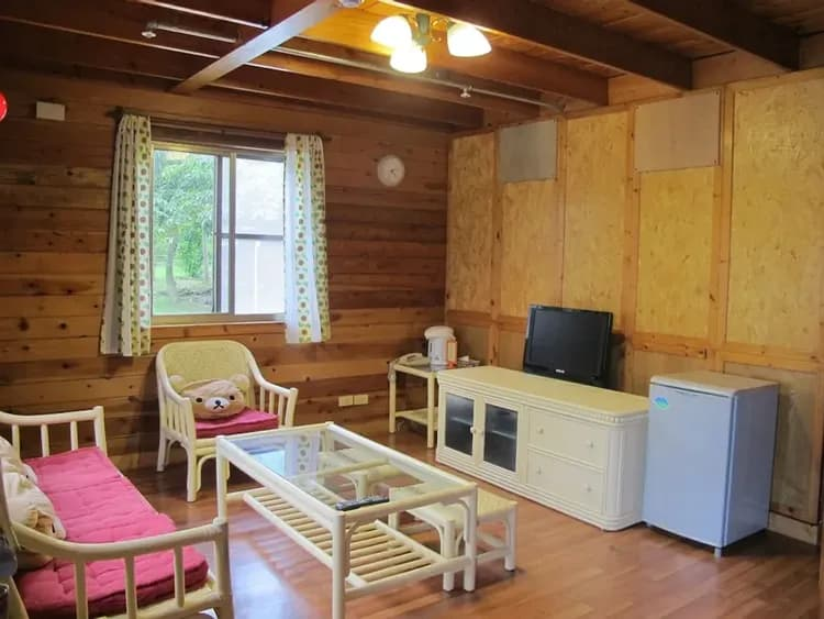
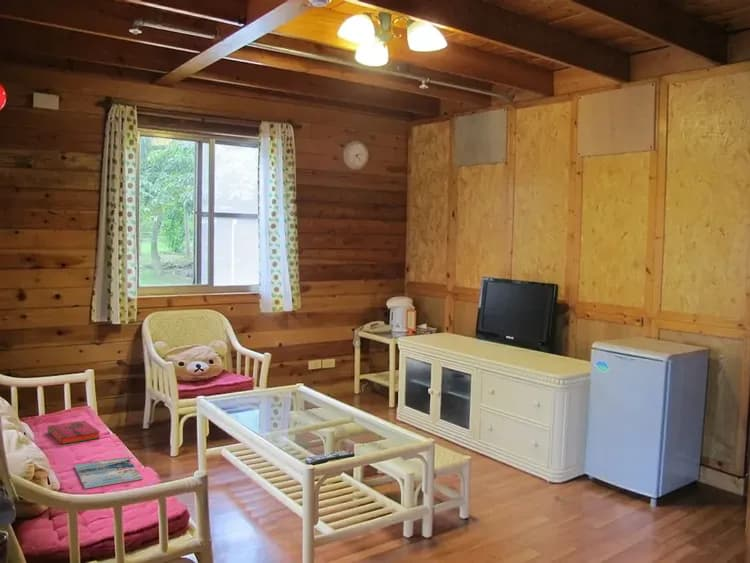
+ magazine (107, 472)
+ hardback book (73, 431)
